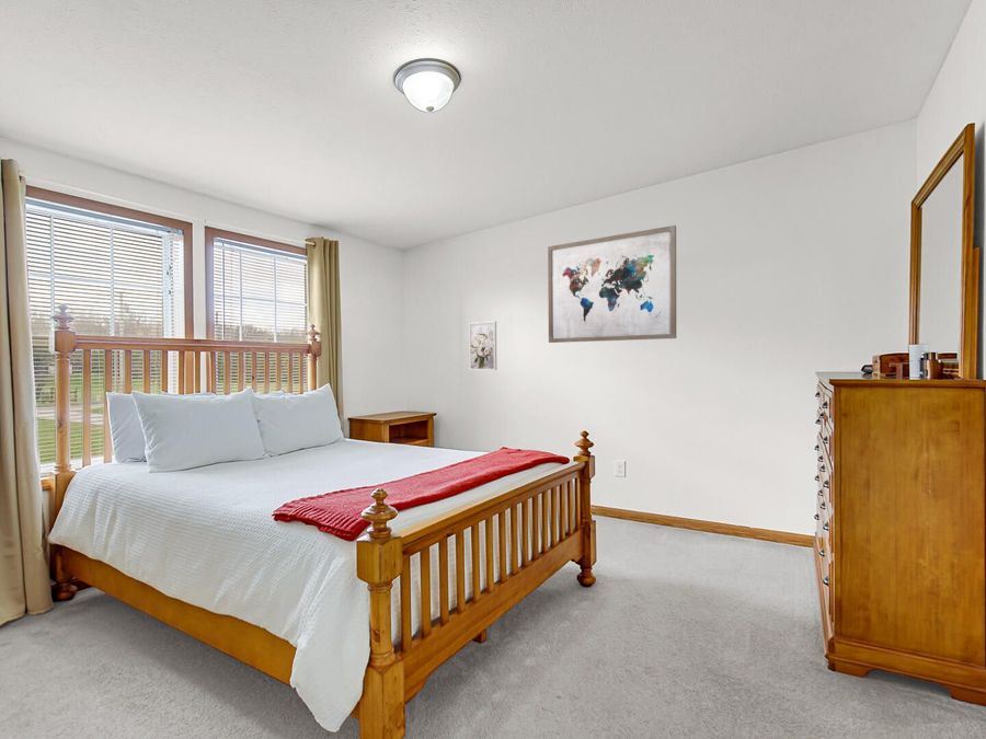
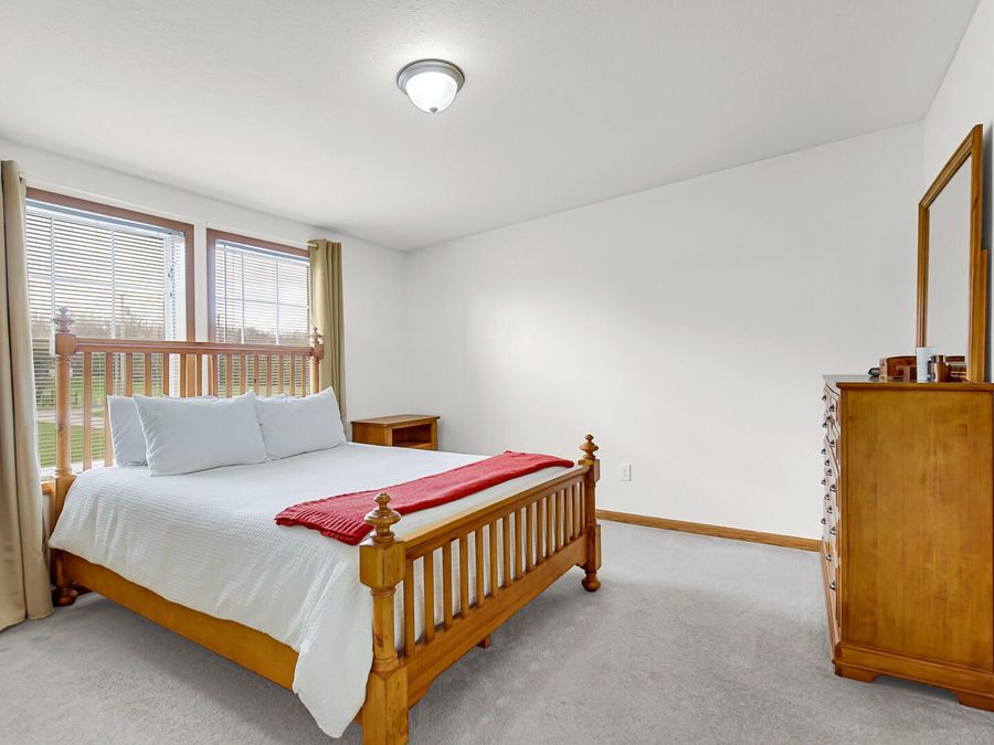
- wall art (607, 288)
- wall art (482, 346)
